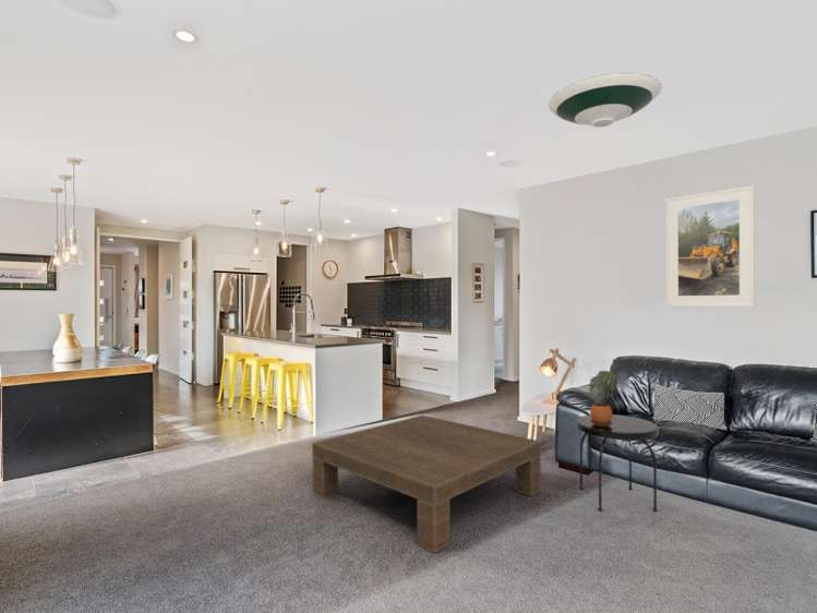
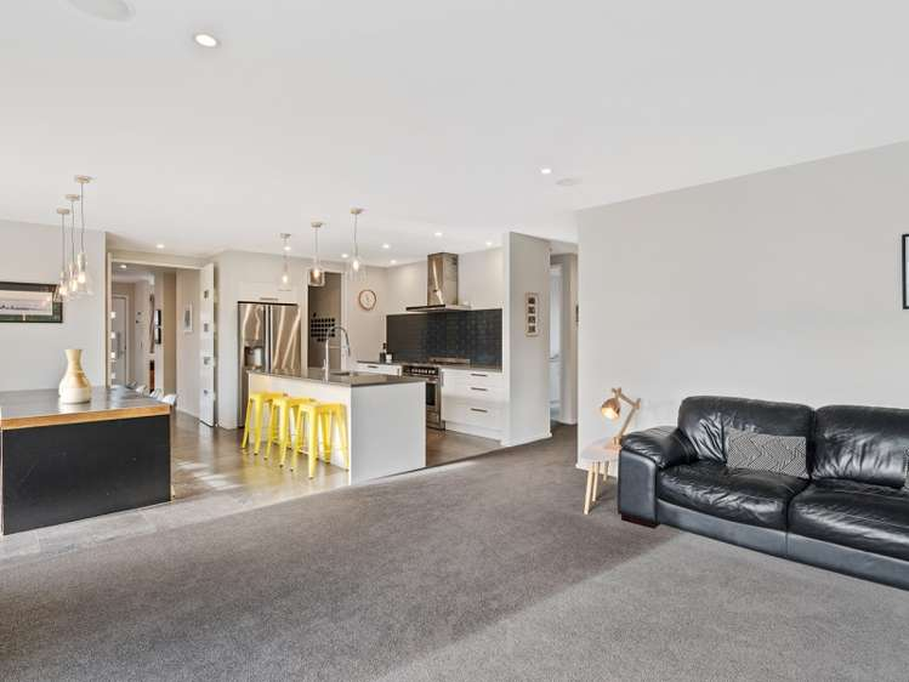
- potted plant (602, 397)
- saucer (602, 110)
- side table (629, 460)
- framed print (707, 250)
- coffee table (426, 467)
